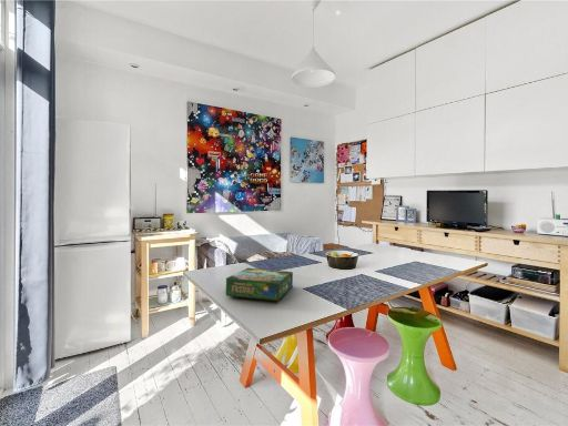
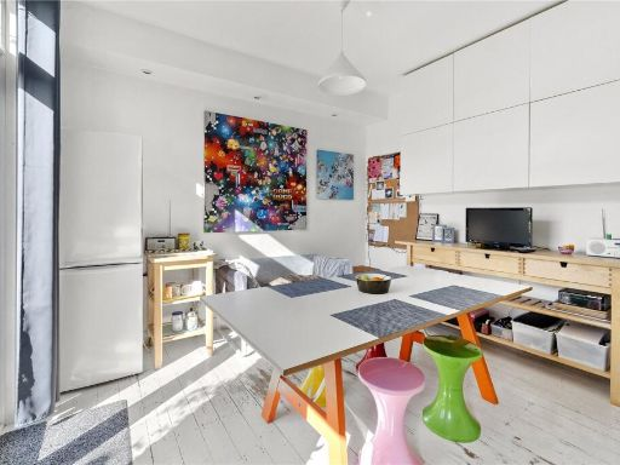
- board game (261, 282)
